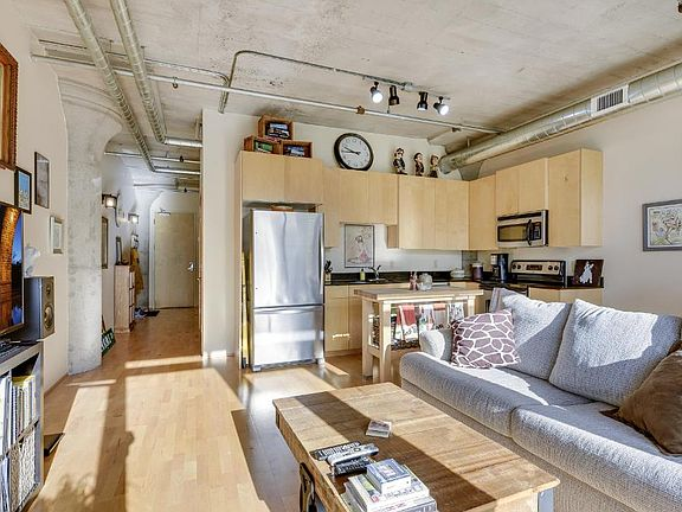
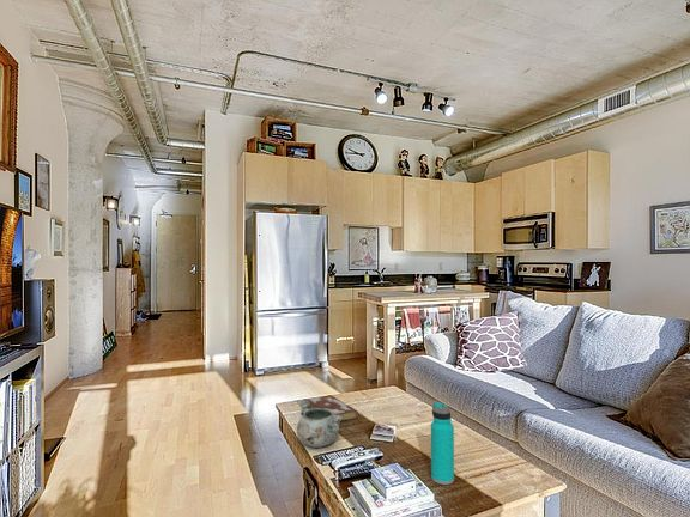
+ decorative bowl (317, 424)
+ book (331, 407)
+ water bottle (442, 440)
